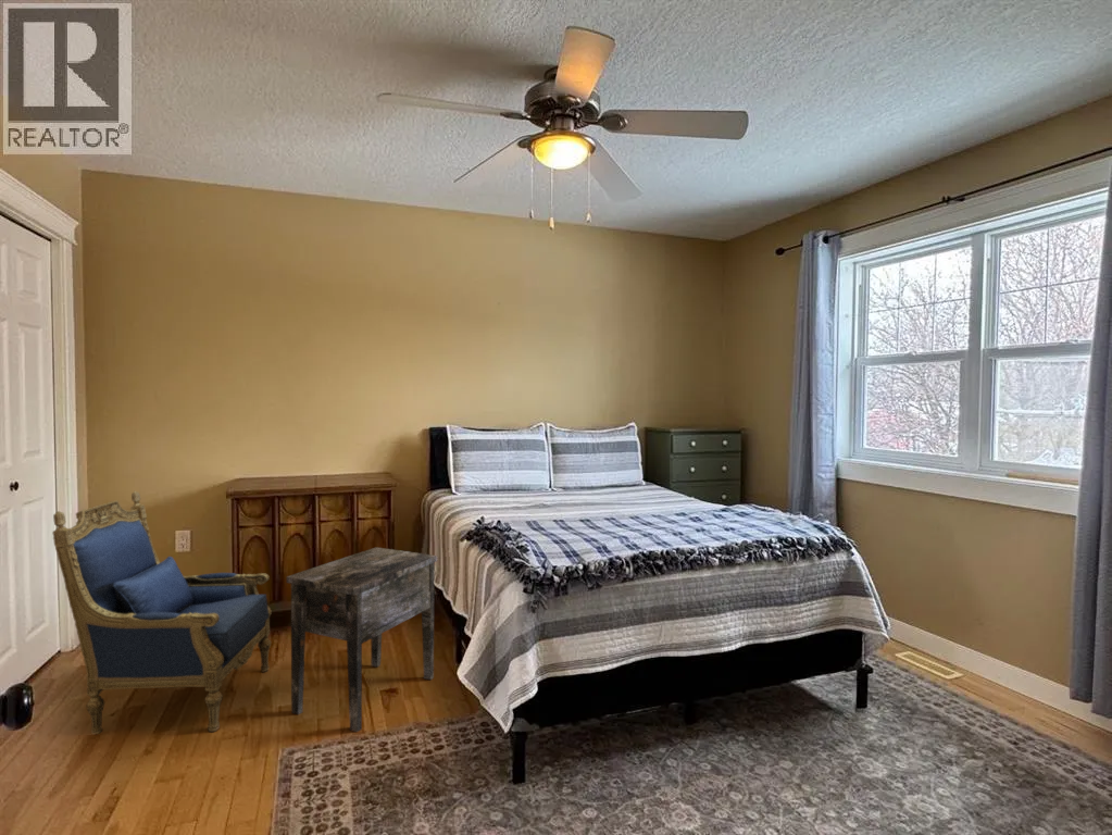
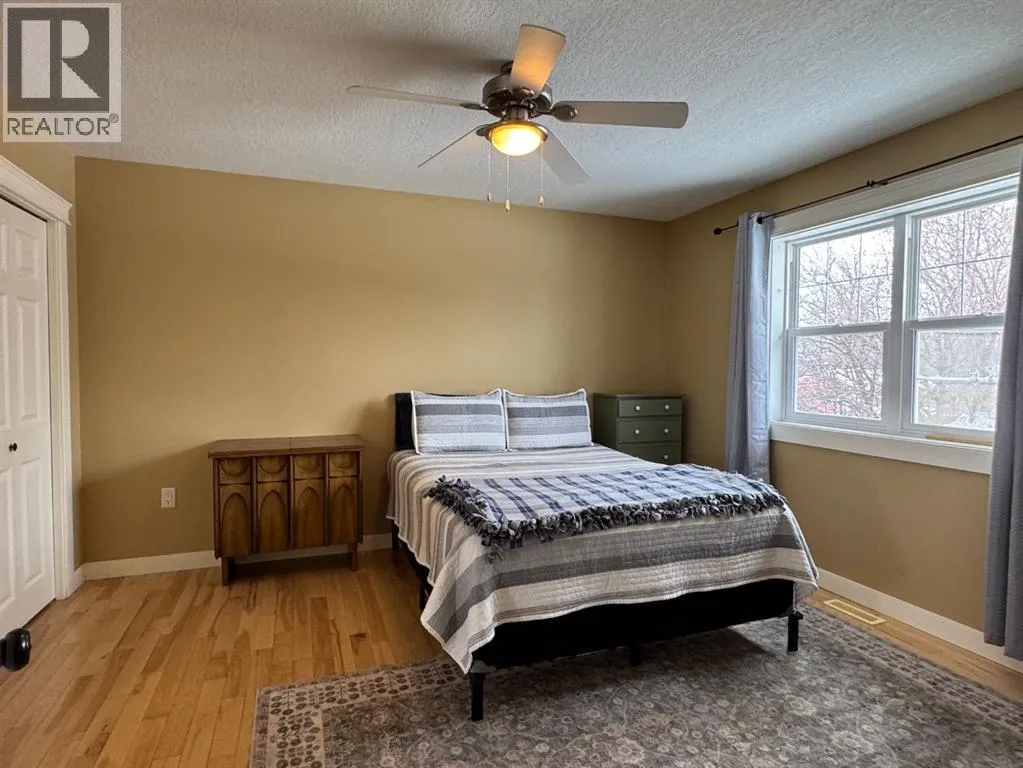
- armchair (174, 588)
- side table (366, 630)
